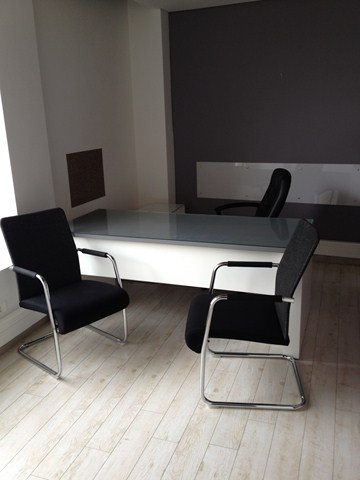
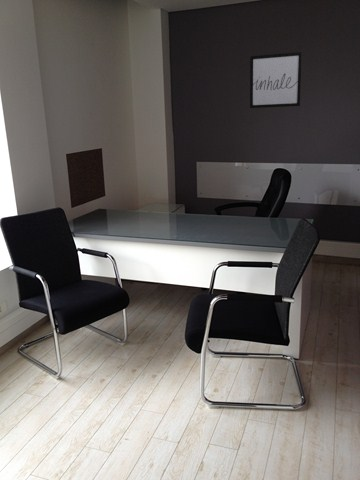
+ wall art (275, 81)
